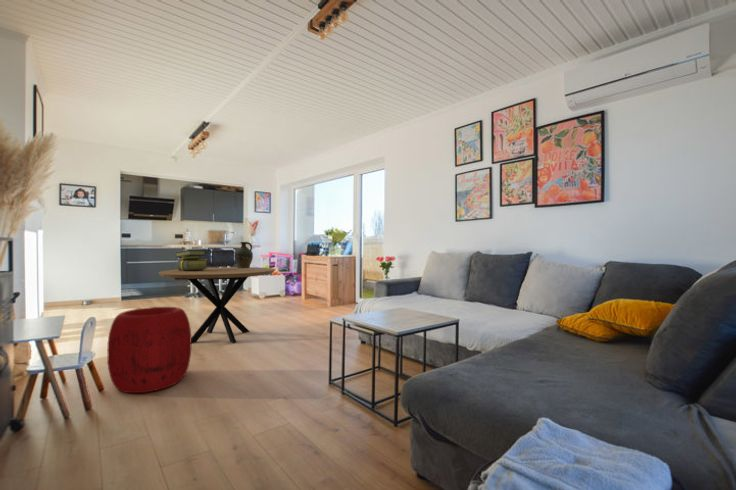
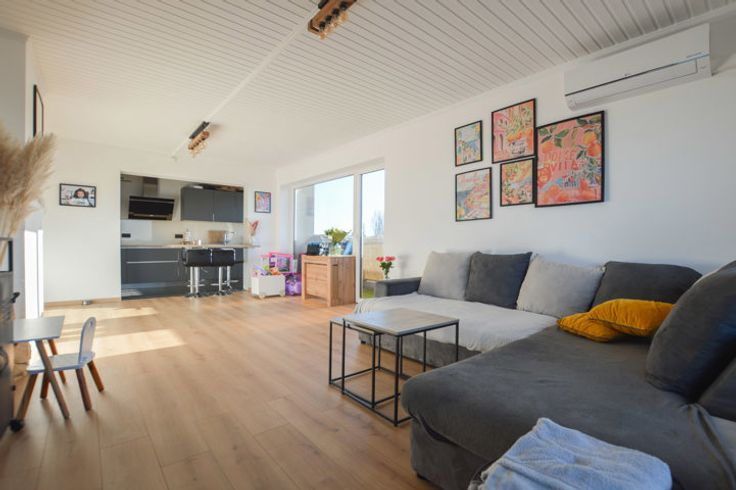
- dining table (220, 303)
- stack of books (190, 260)
- ceramic jug (243, 254)
- pouf (151, 346)
